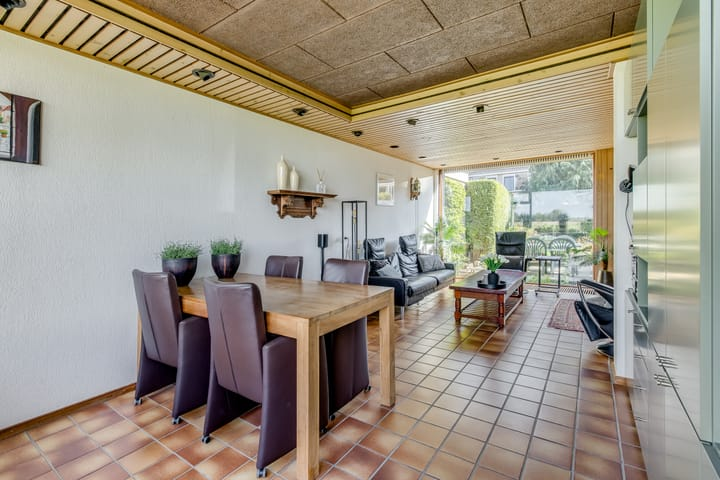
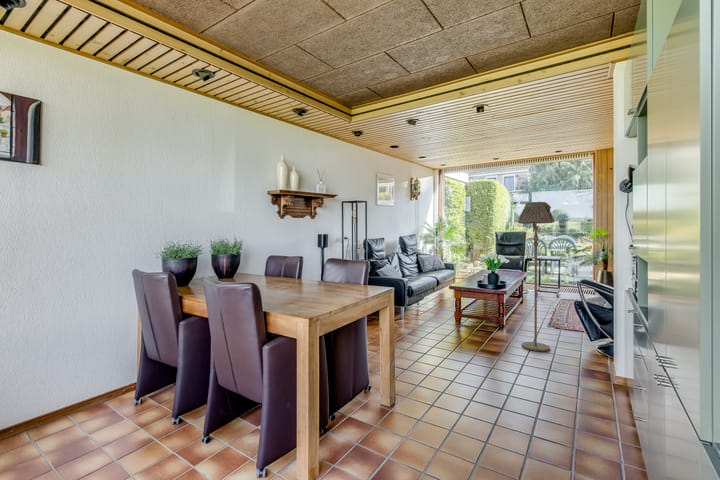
+ floor lamp (535, 274)
